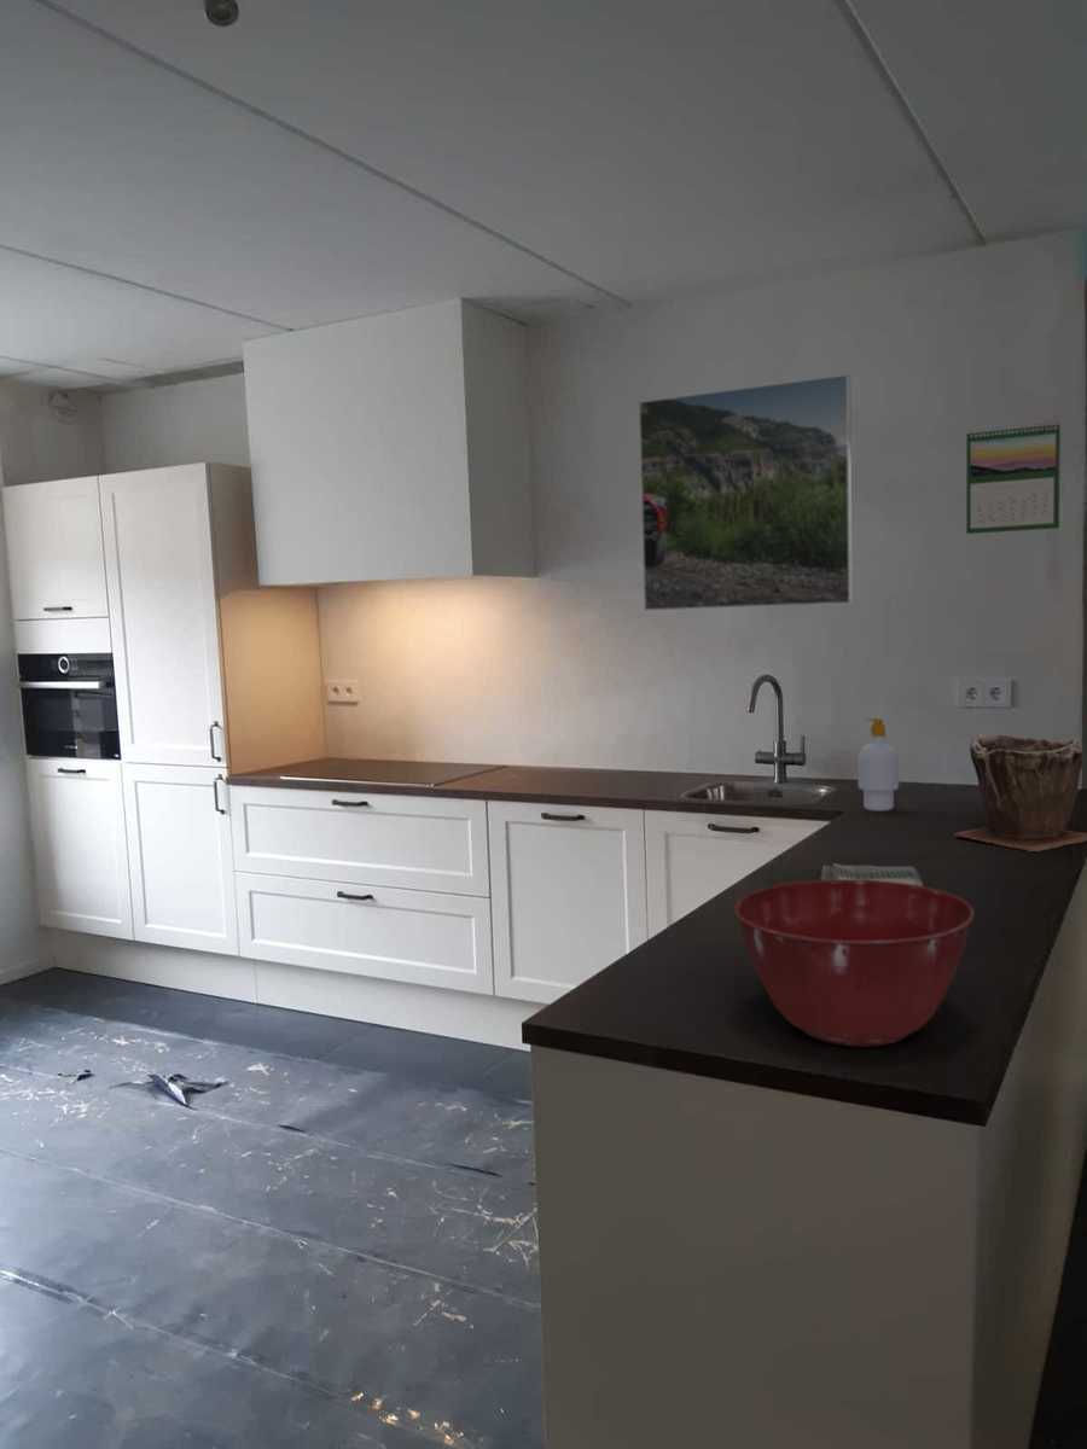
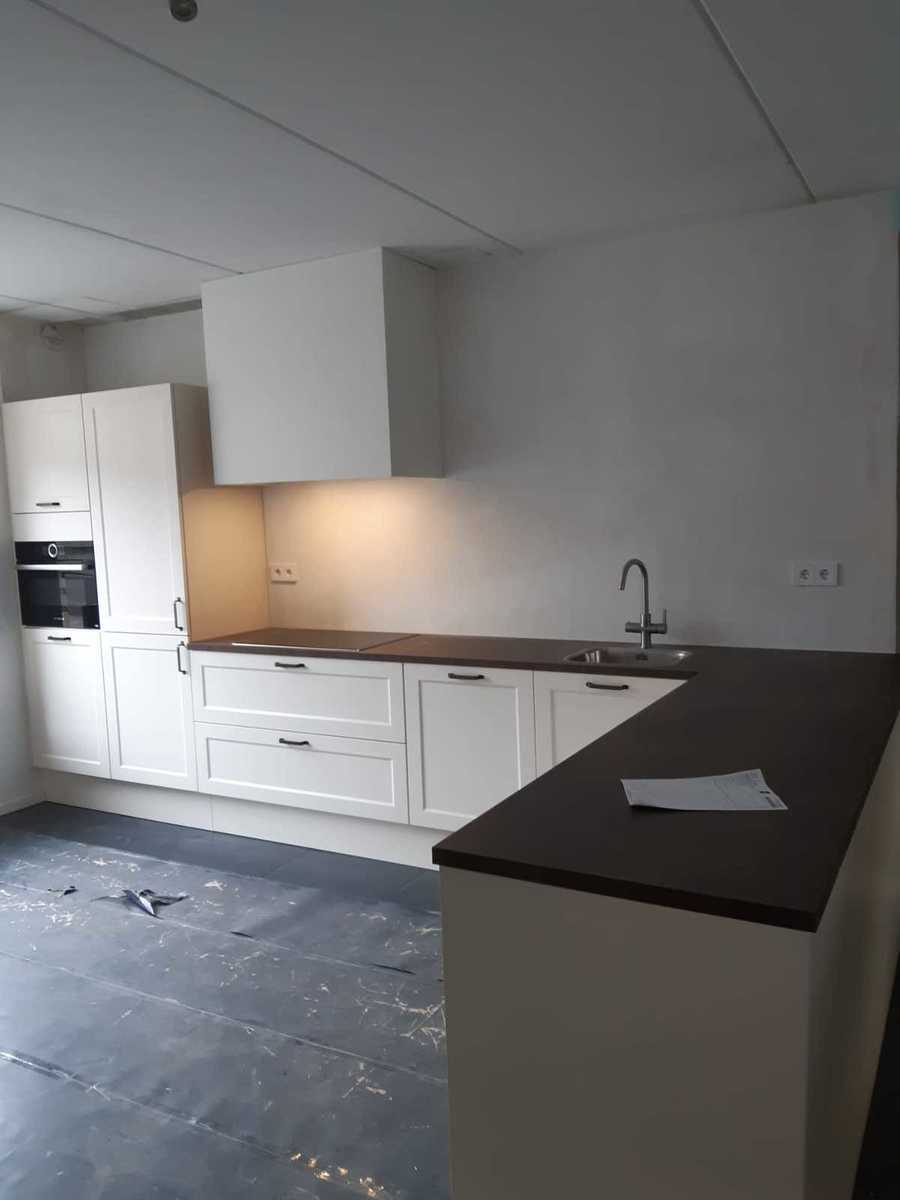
- dish towel (870, 875)
- soap bottle (878, 763)
- plant pot (1023, 787)
- calendar (1012, 477)
- mixing bowl (851, 965)
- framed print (742, 499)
